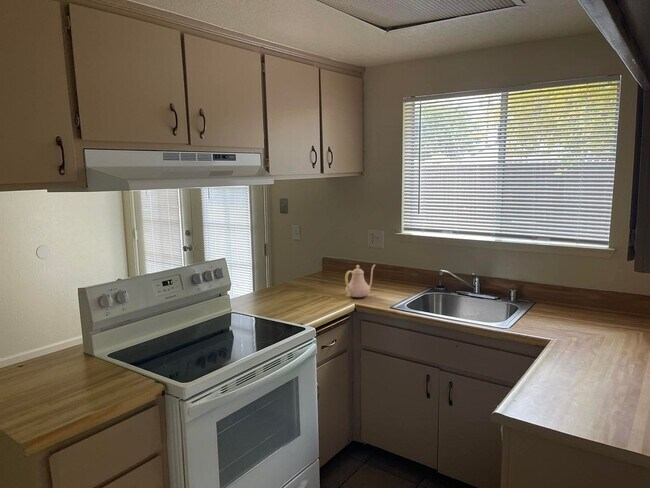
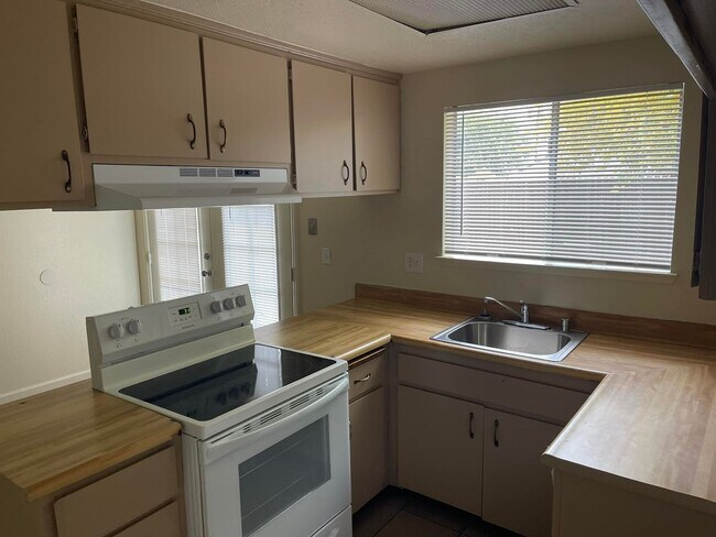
- teapot (361, 279)
